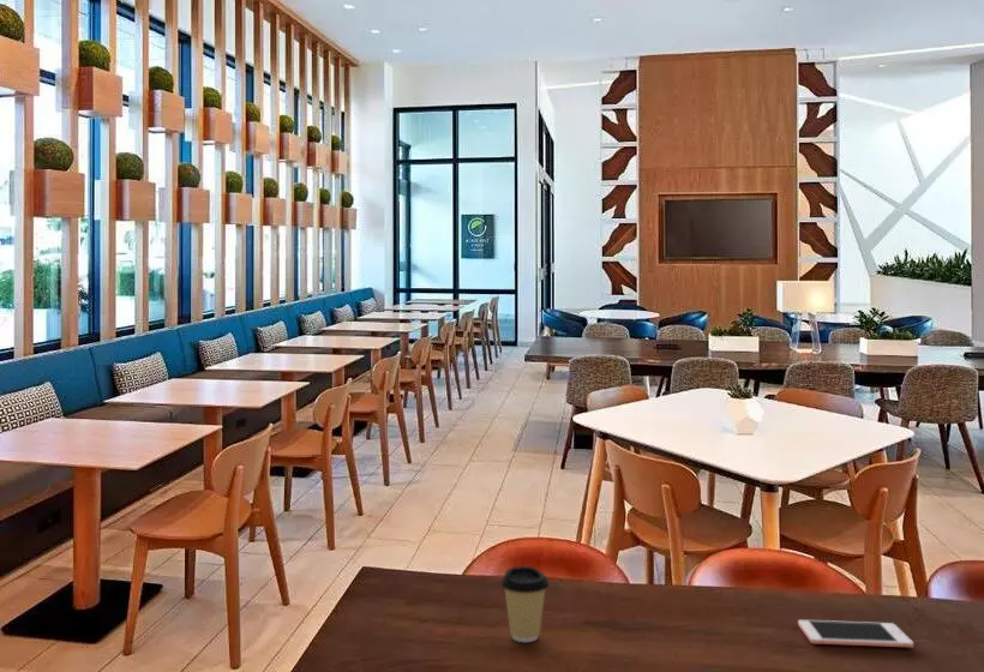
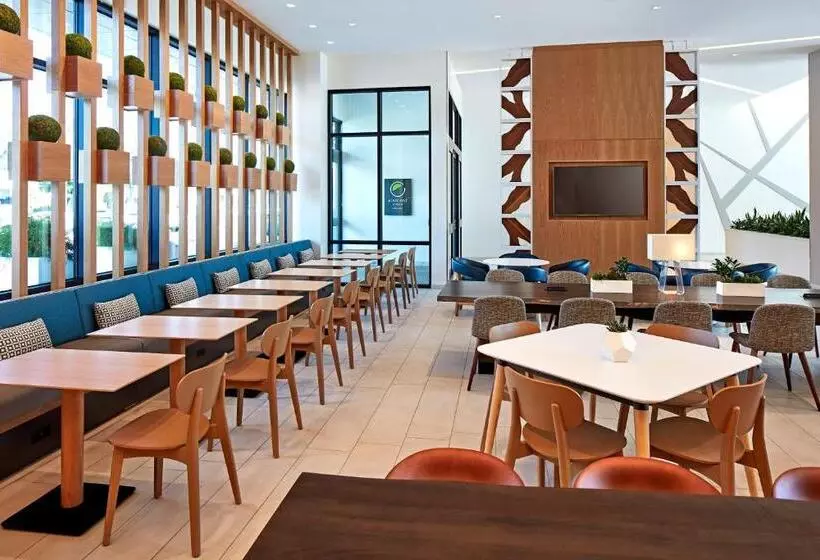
- cell phone (853, 632)
- coffee cup (524, 605)
